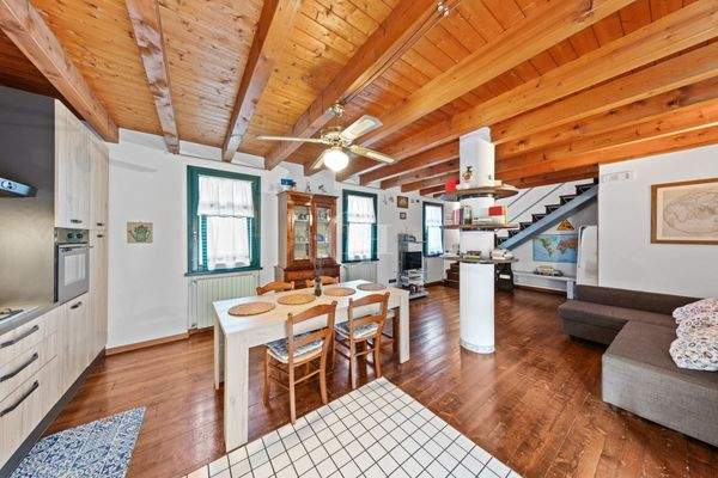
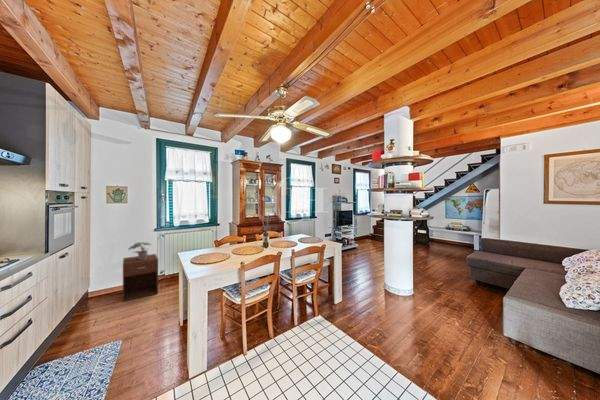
+ potted plant (141, 249)
+ nightstand (140, 275)
